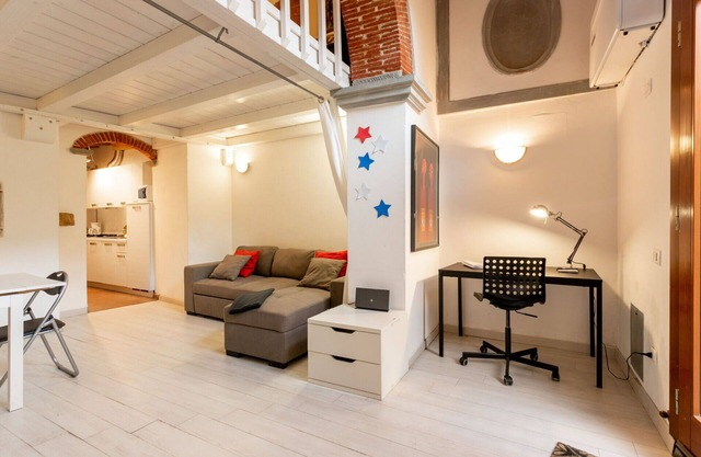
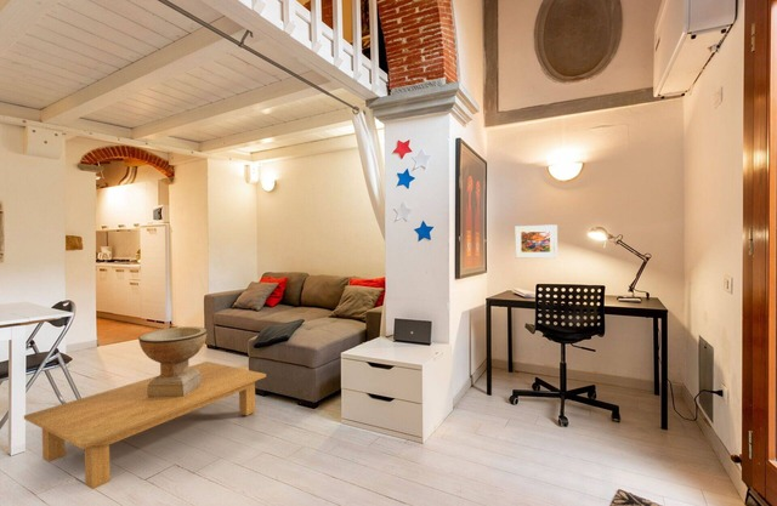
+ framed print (535, 241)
+ decorative bowl (174, 360)
+ coffee table (161, 411)
